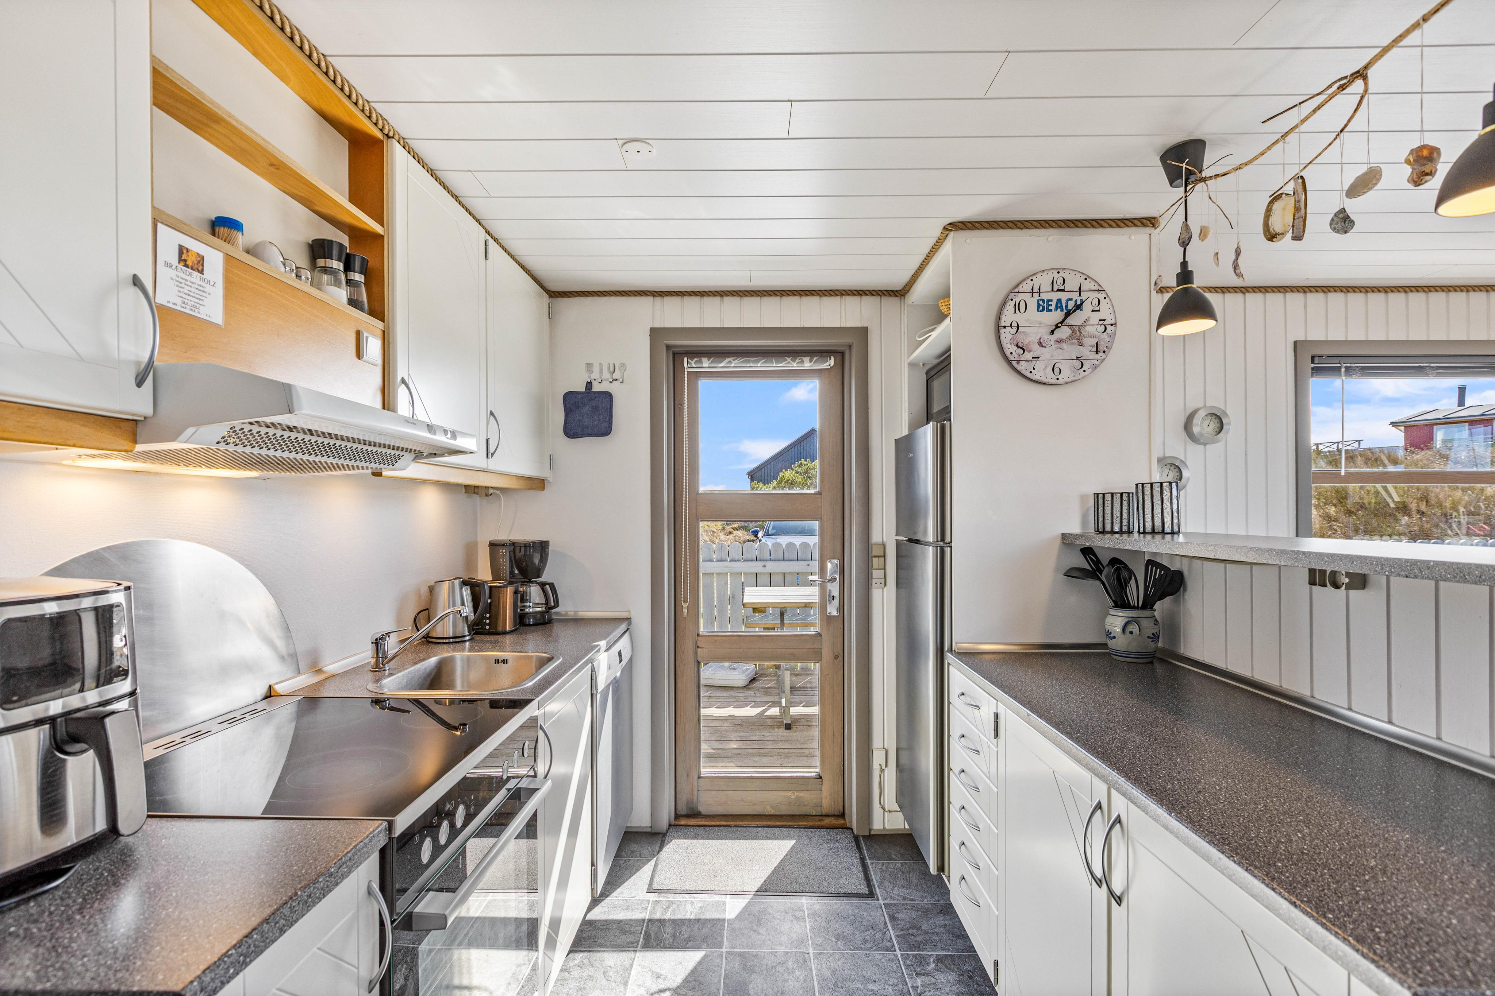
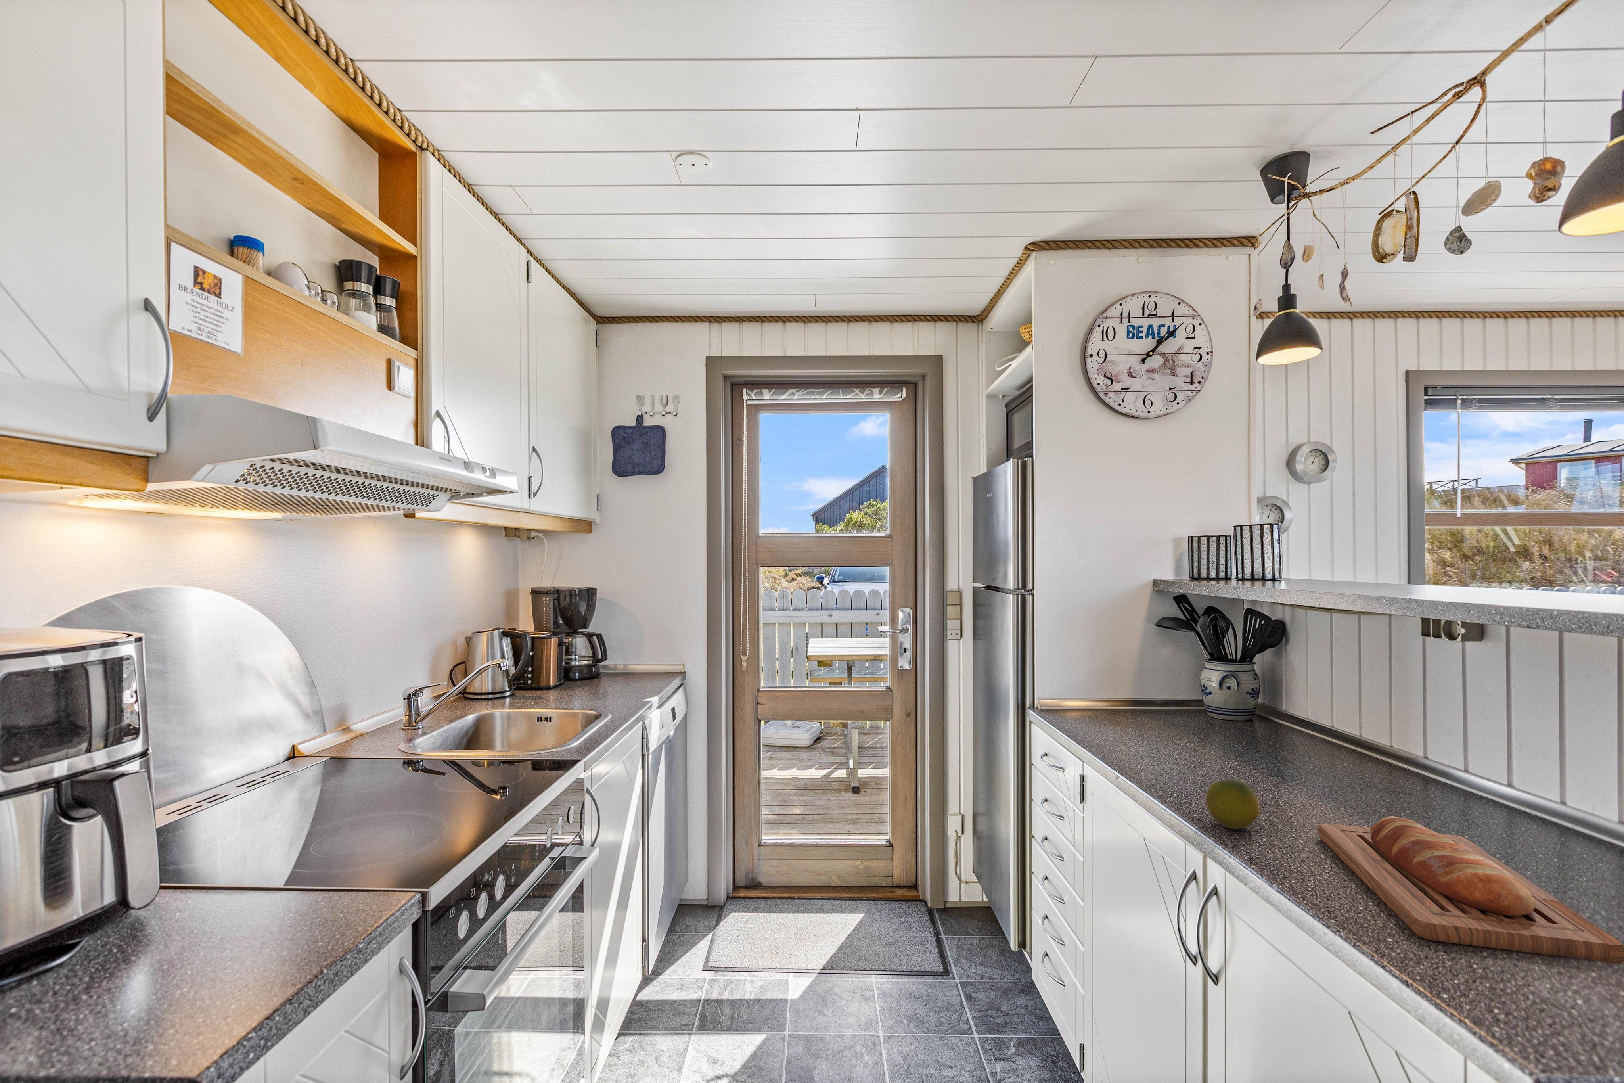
+ bread loaf (1444, 865)
+ fruit (1231, 803)
